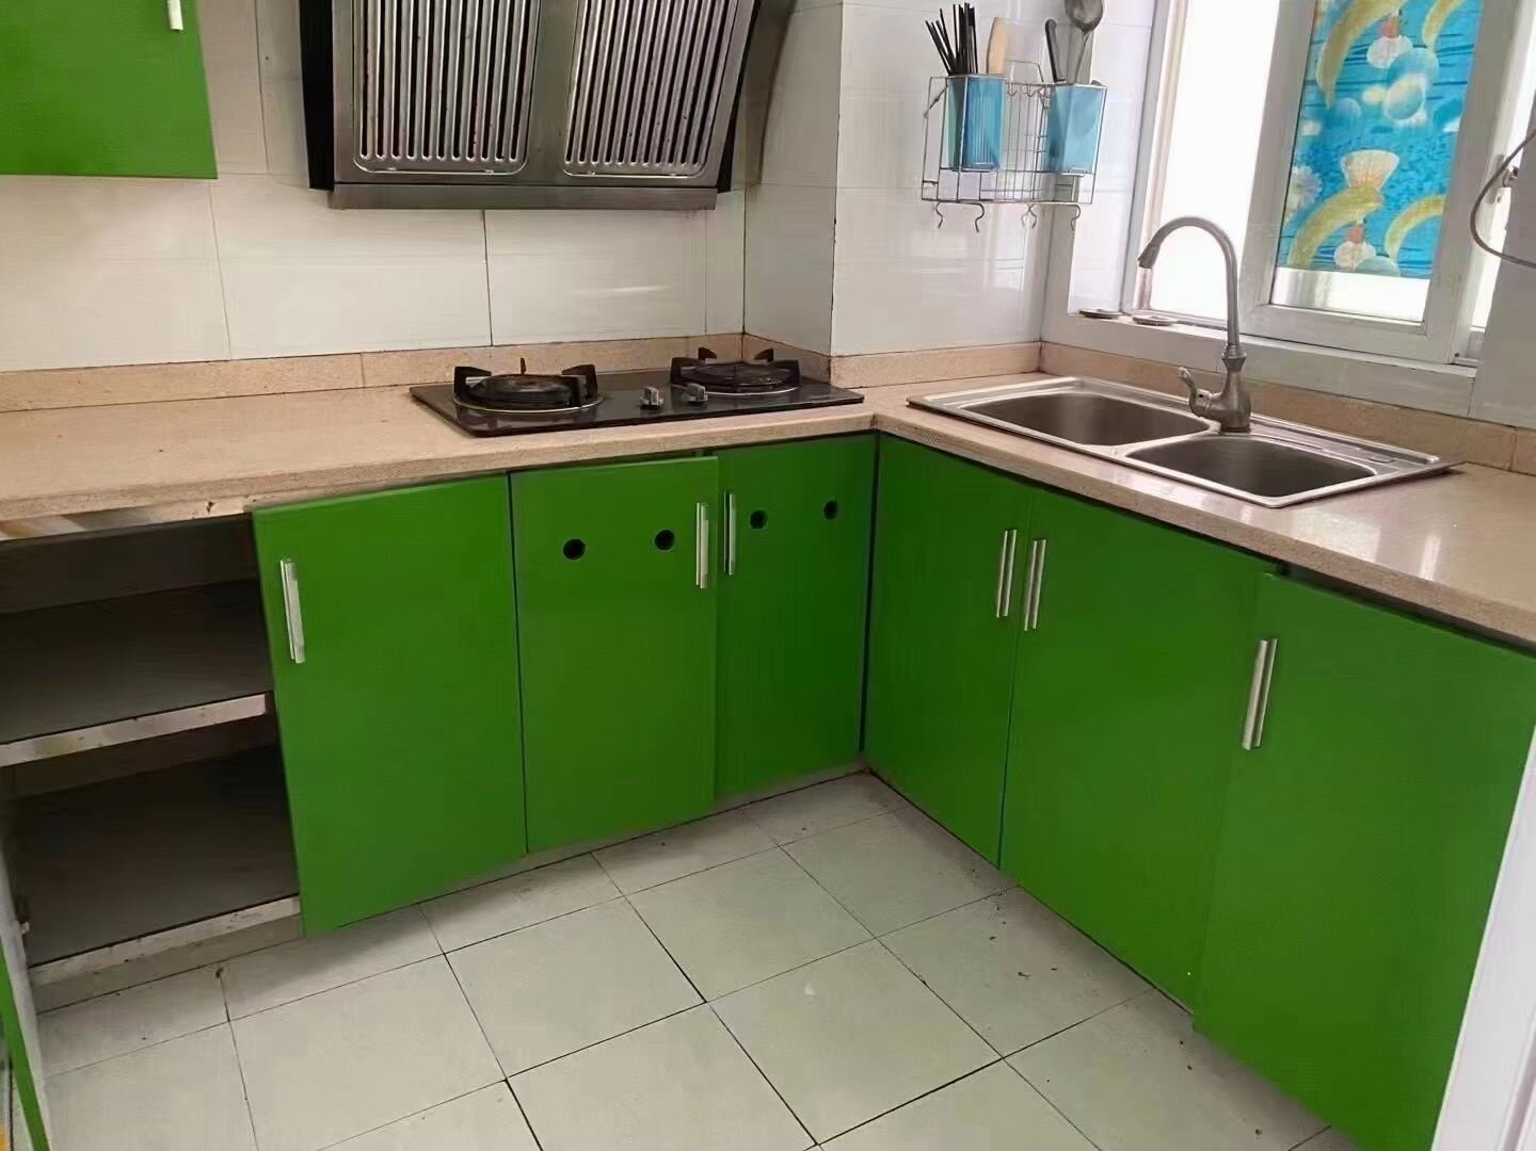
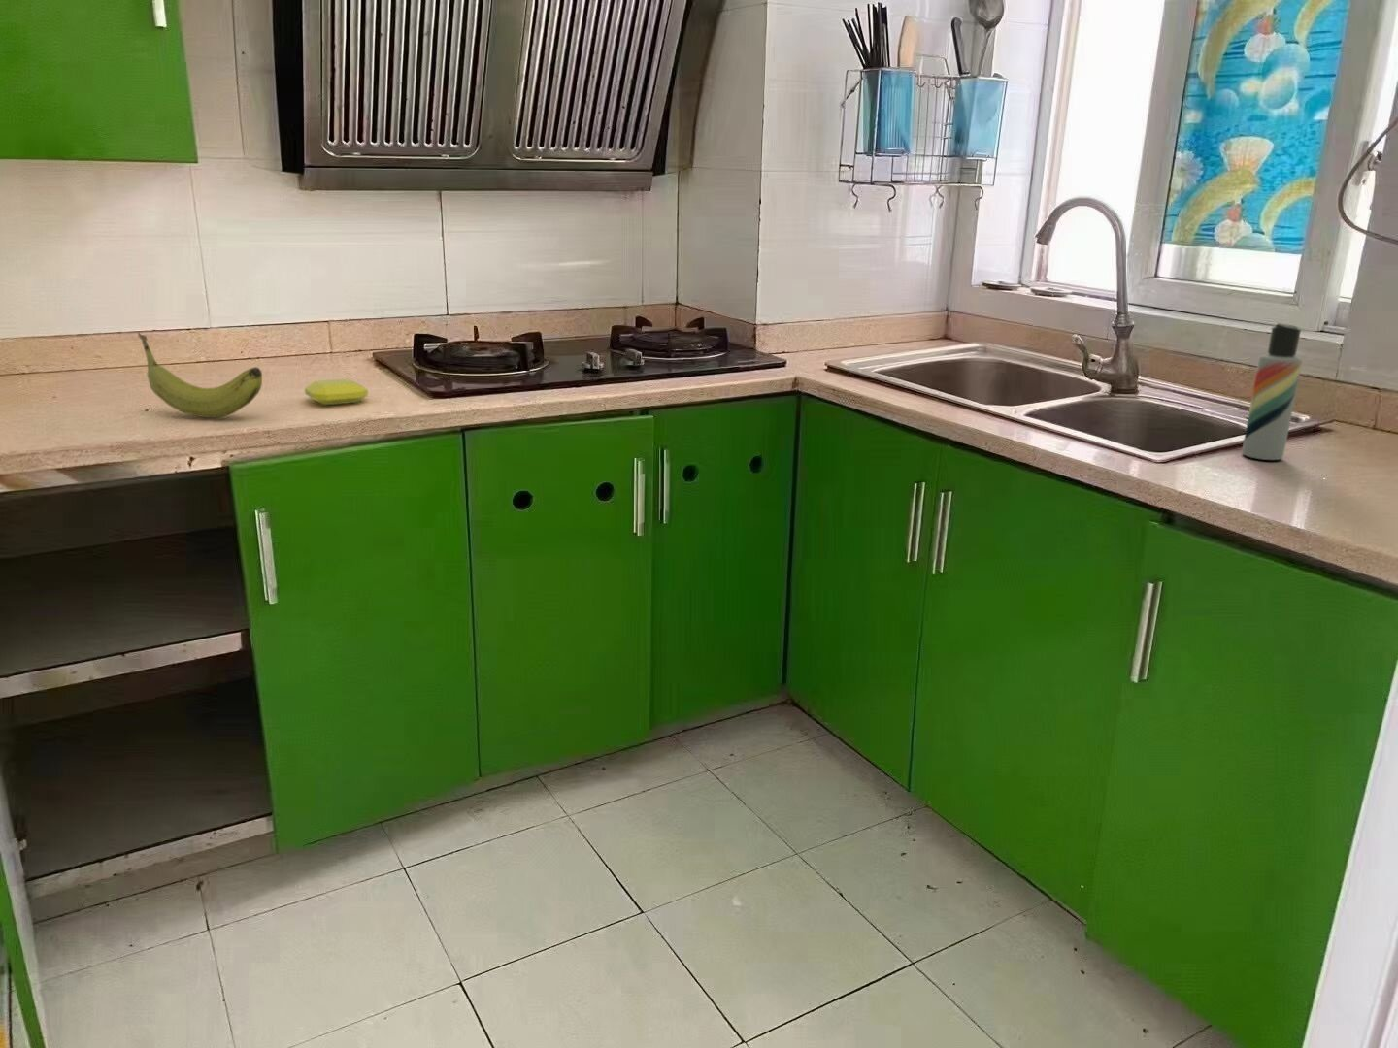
+ soap bar (336, 391)
+ fruit (200, 387)
+ lotion bottle (1274, 391)
